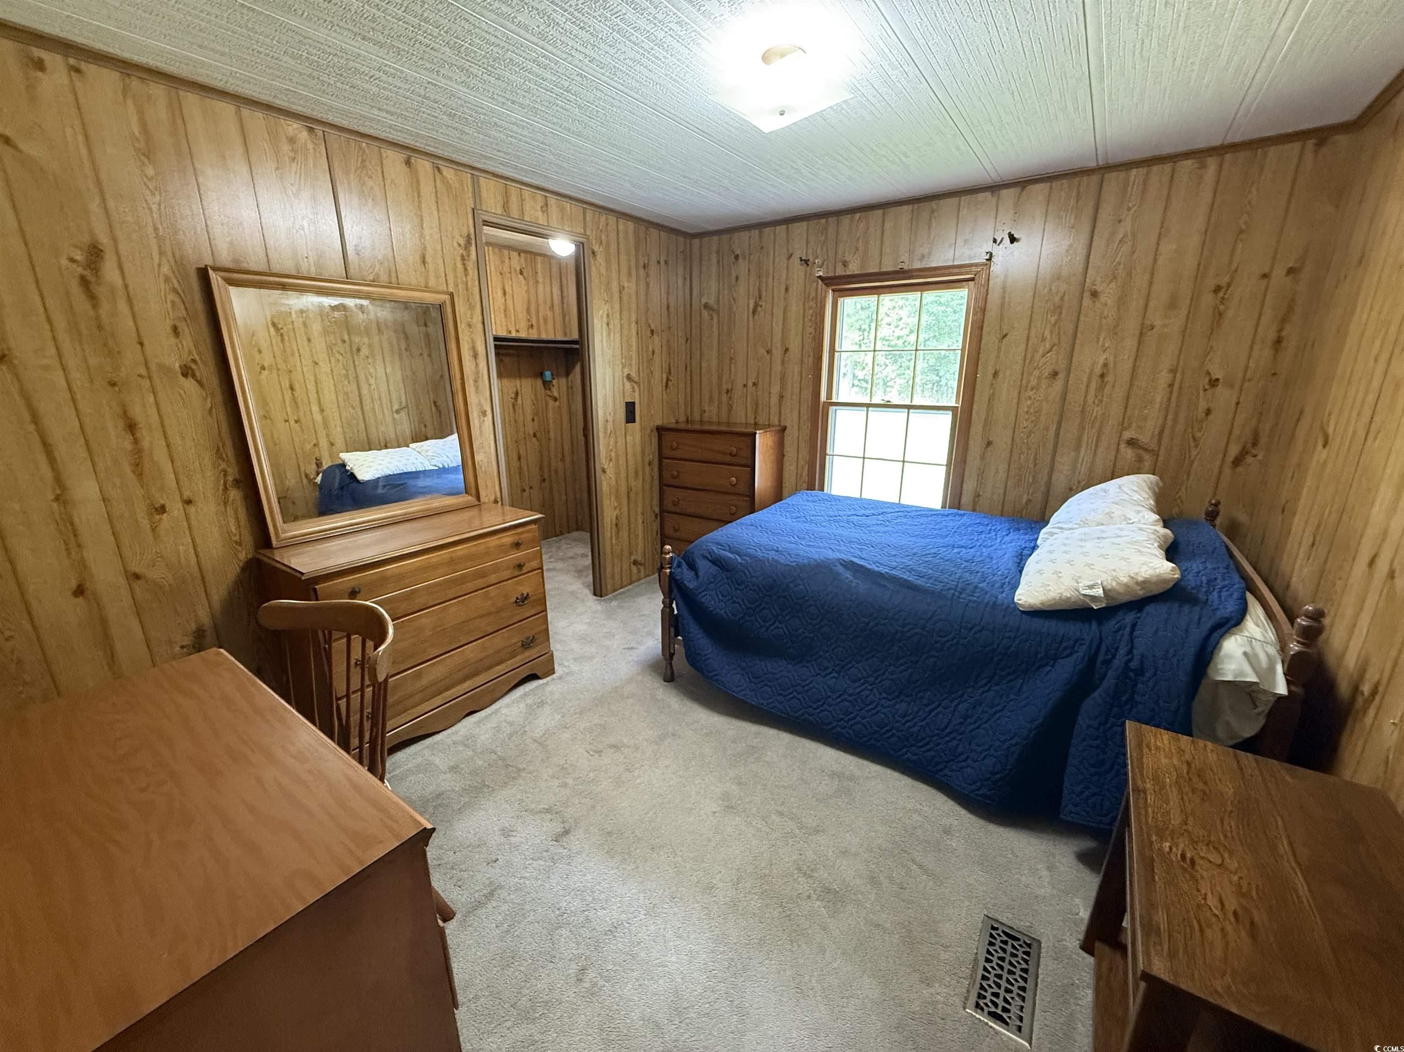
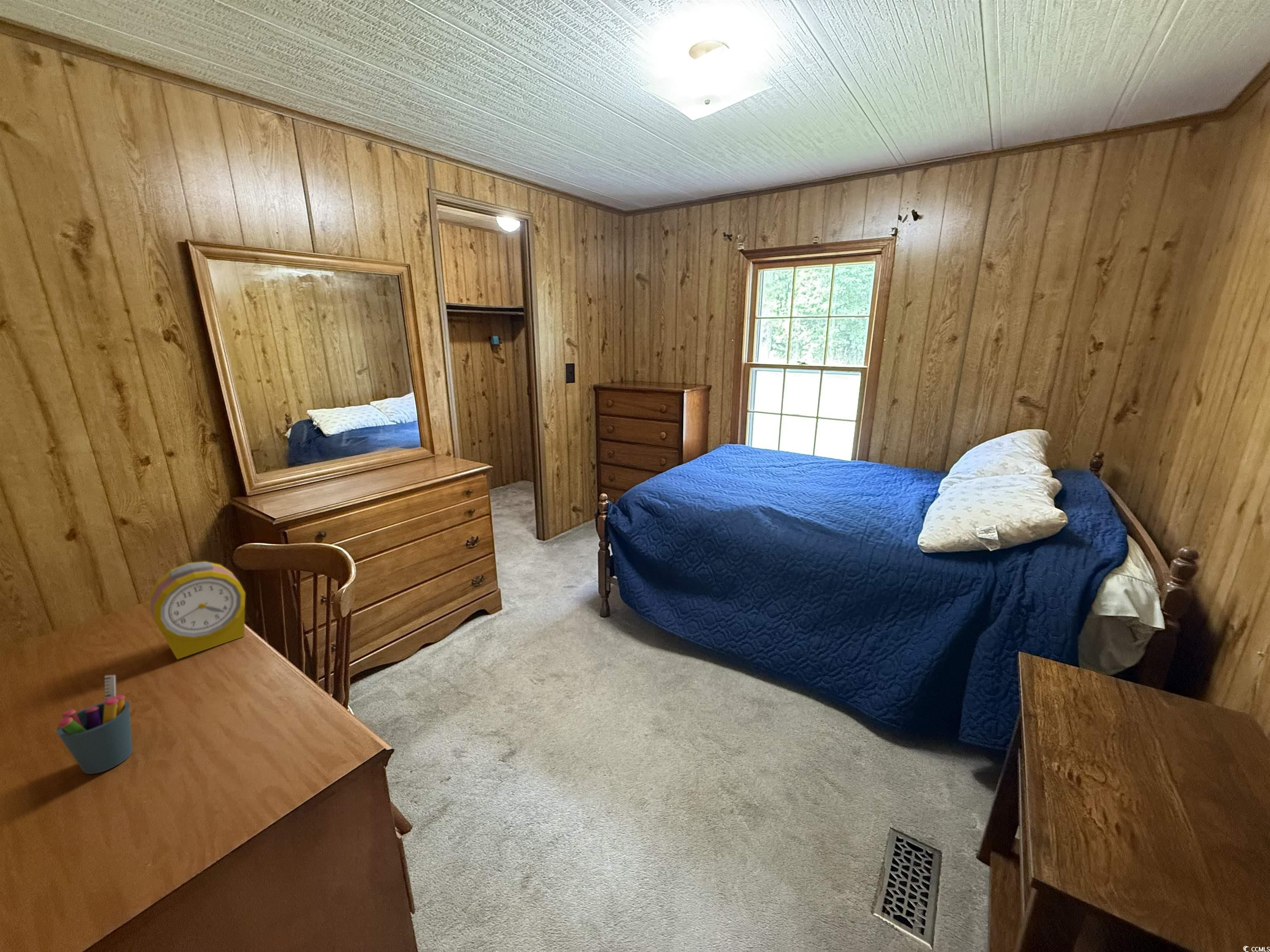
+ alarm clock (200, 604)
+ pen holder (98, 727)
